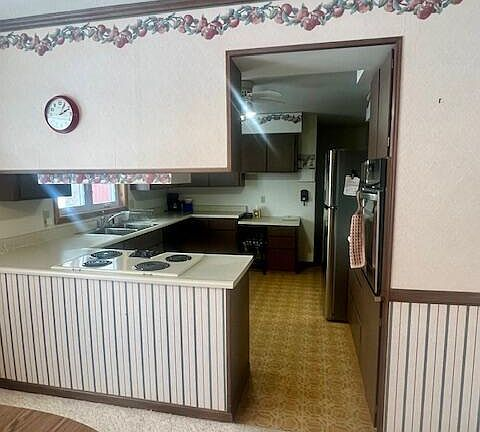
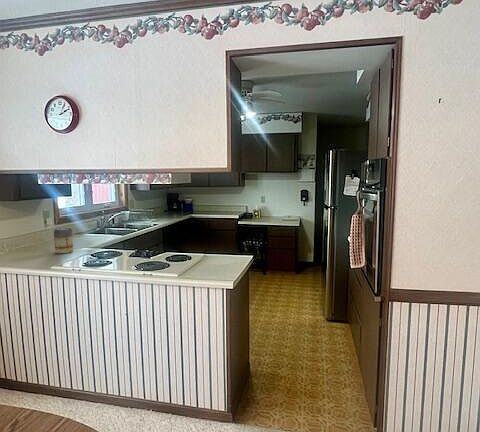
+ canister (63, 240)
